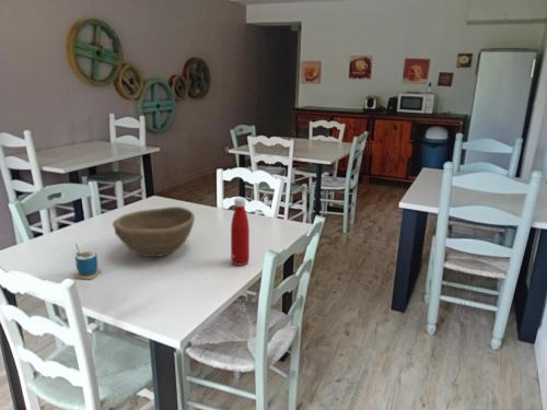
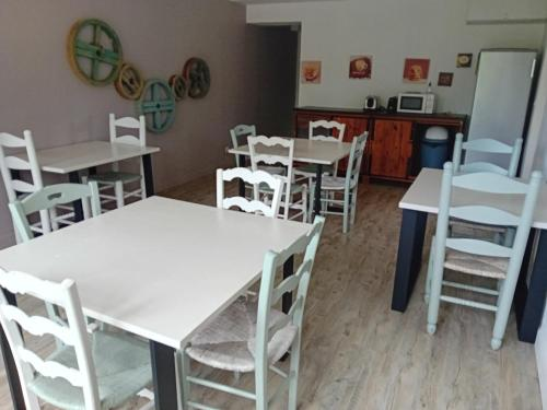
- bowl (155, 234)
- cup (85, 258)
- bottle (240, 231)
